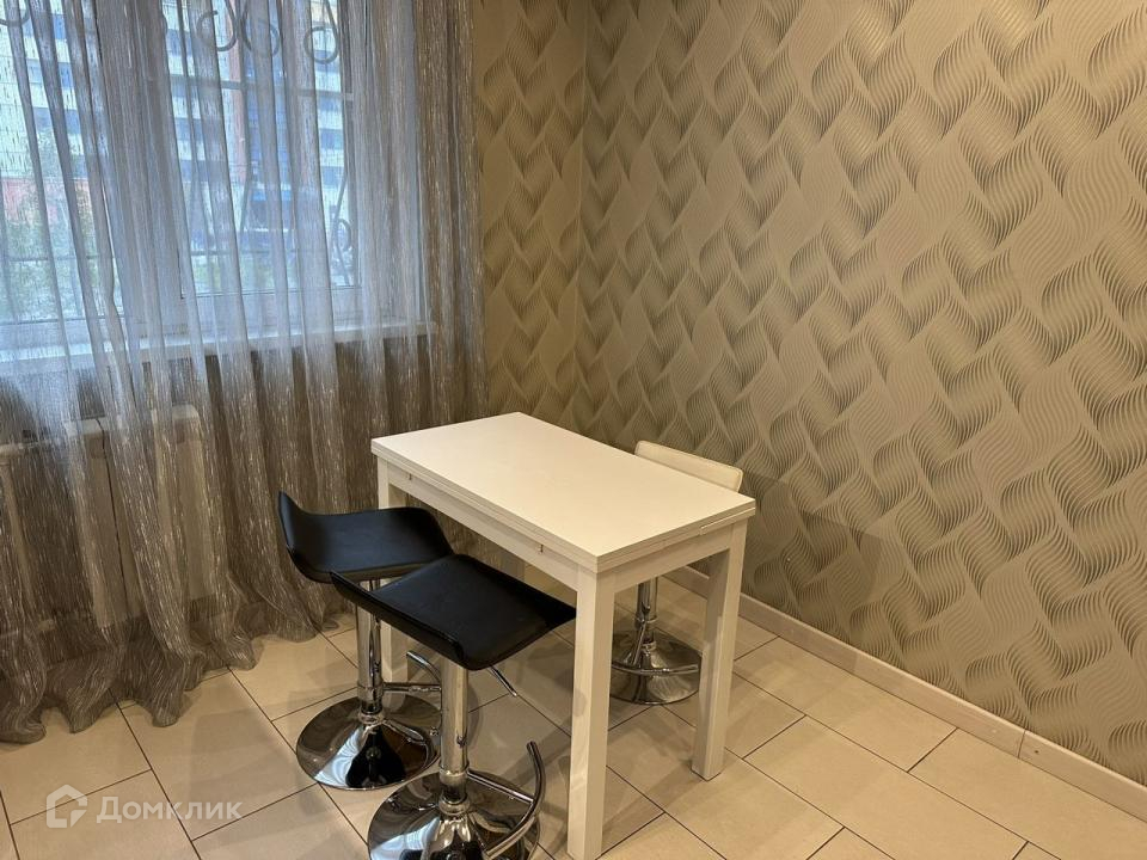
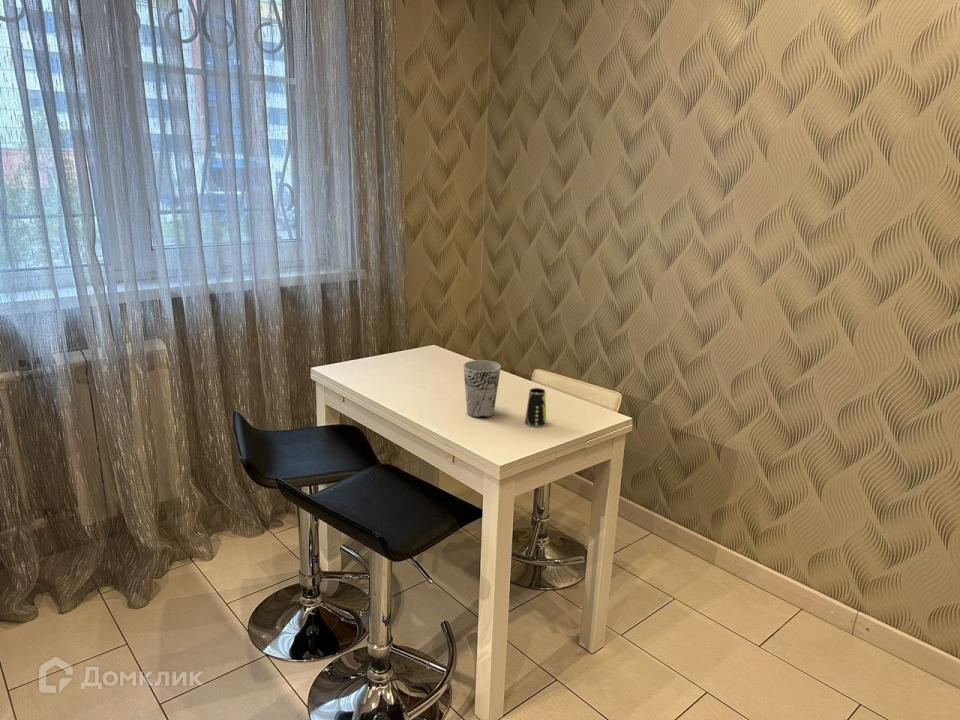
+ cup (481, 389)
+ cup (536, 406)
